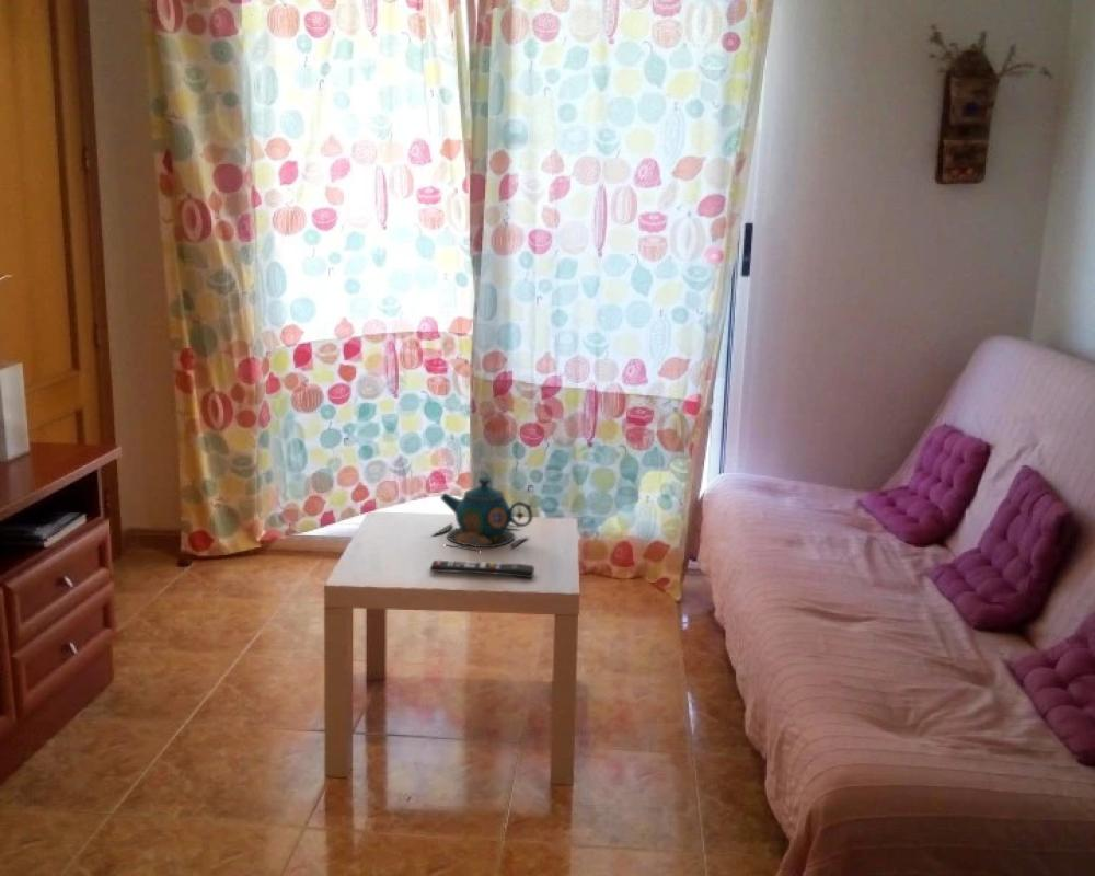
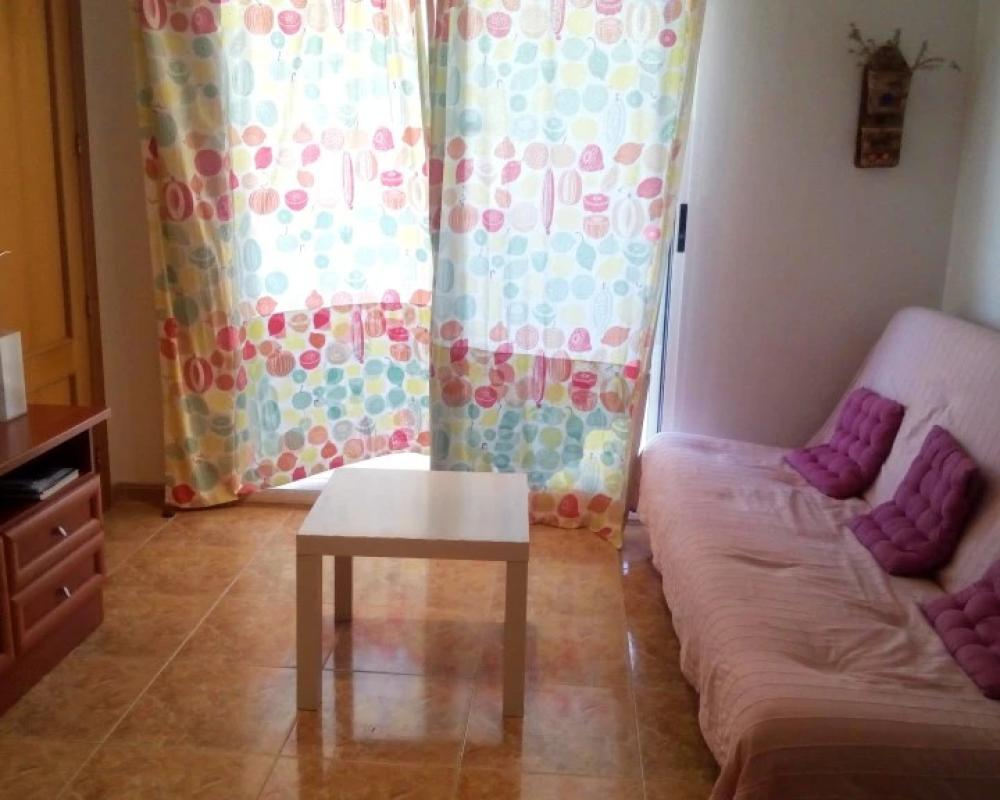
- teapot (484, 508)
- remote control (482, 568)
